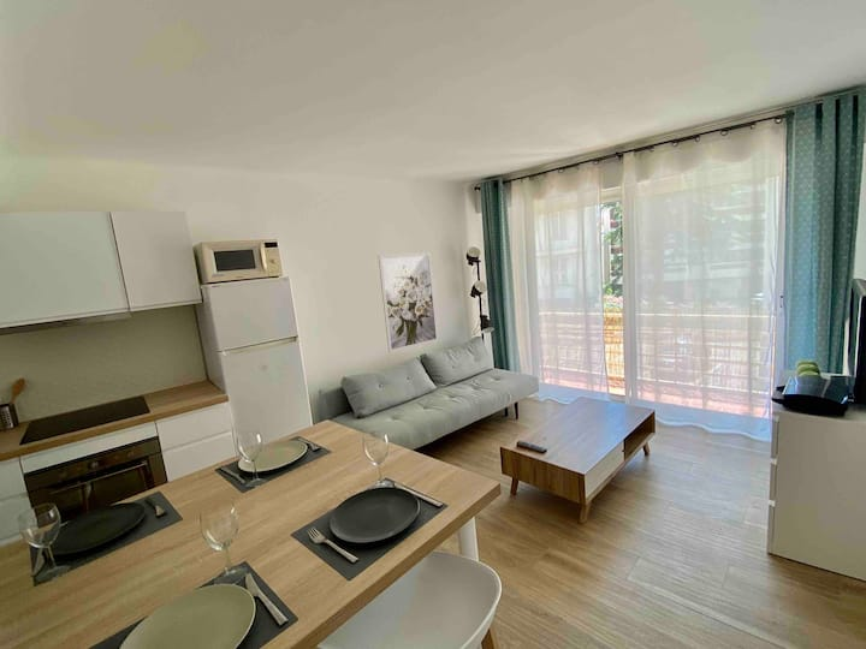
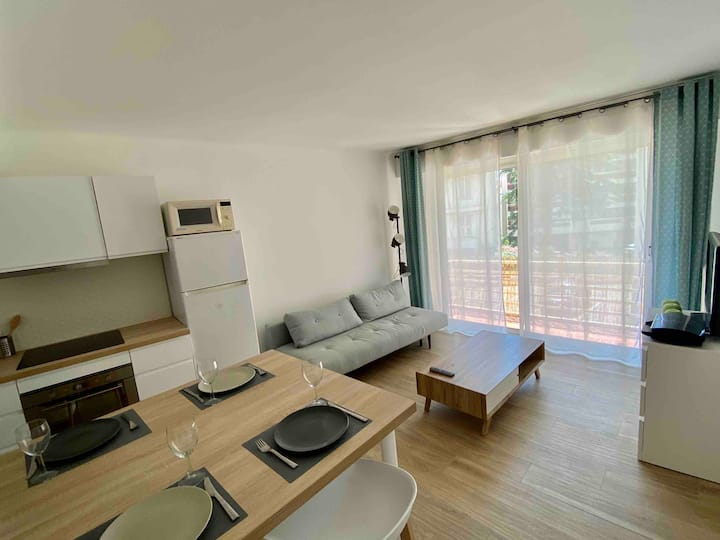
- wall art (410, 300)
